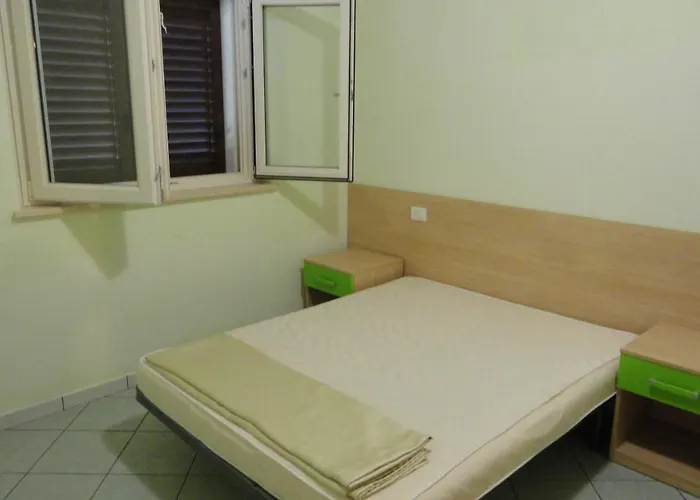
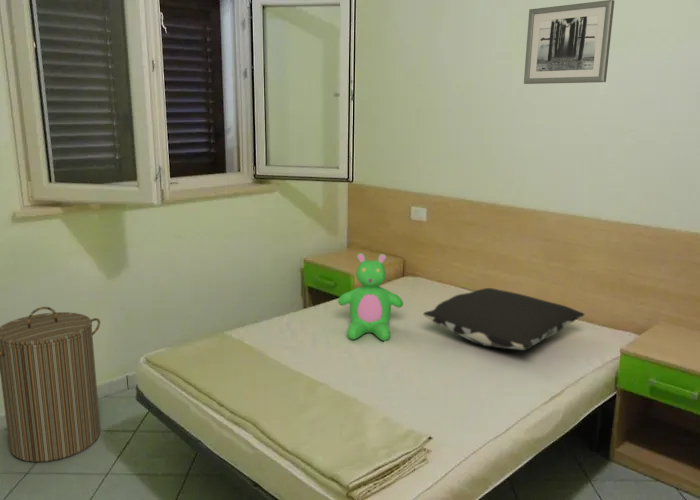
+ teddy bear (370, 295)
+ laundry hamper (50, 375)
+ wall art (566, 44)
+ pillow (505, 316)
